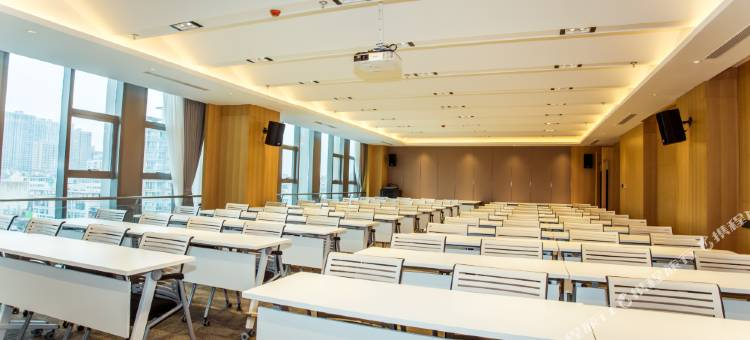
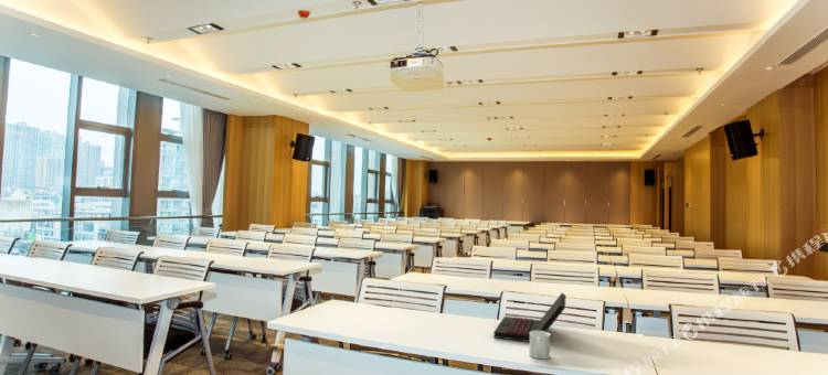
+ mug (539, 345)
+ laptop (531, 319)
